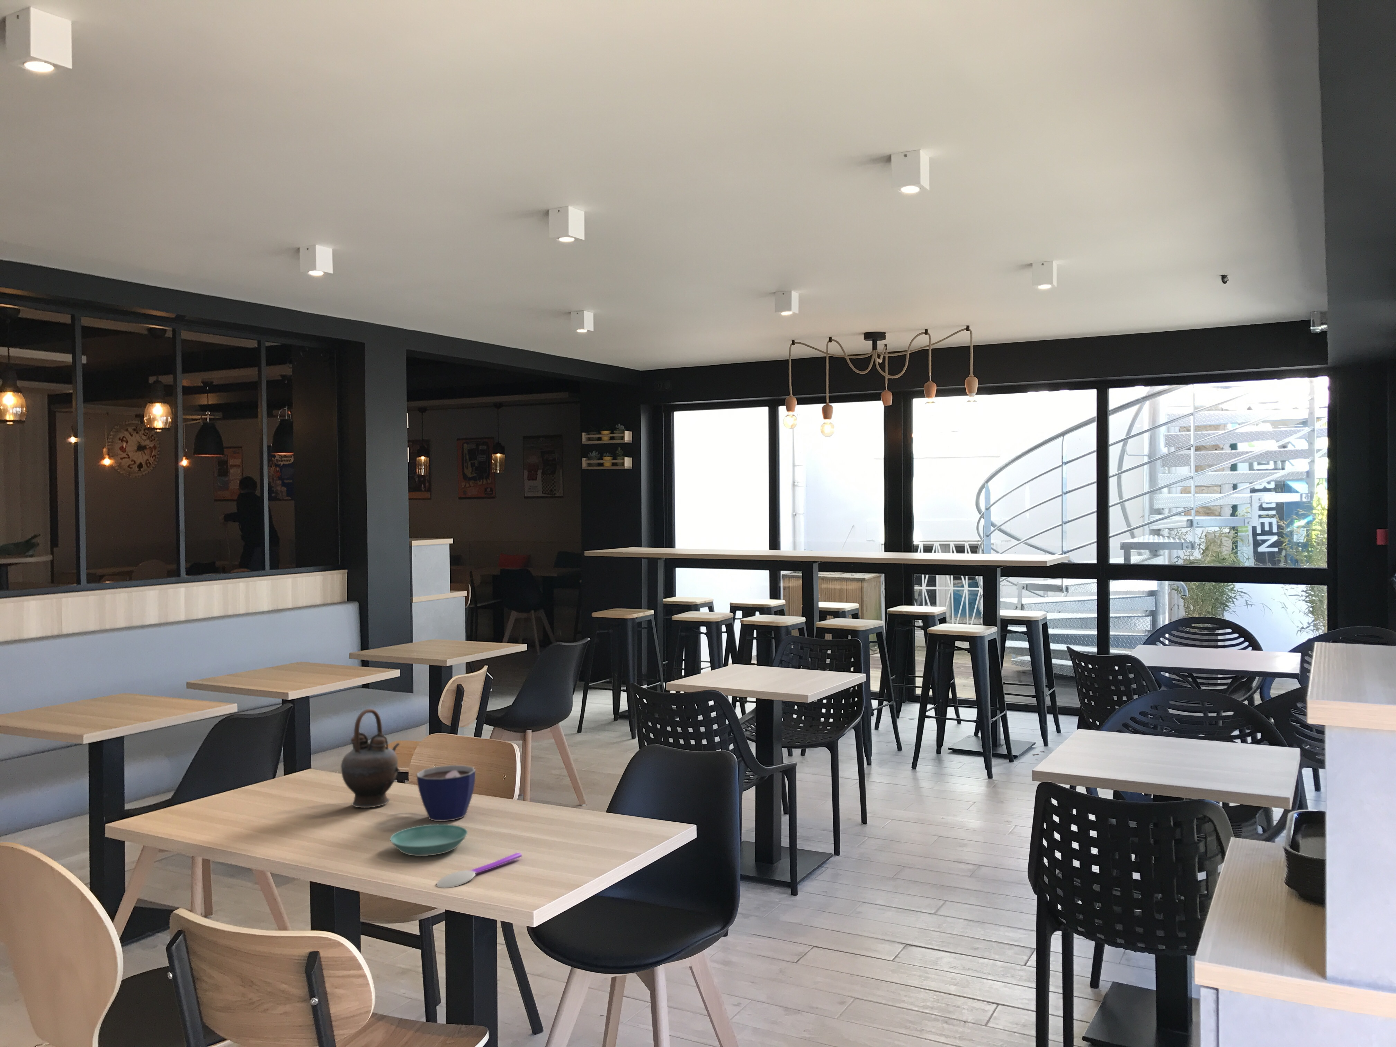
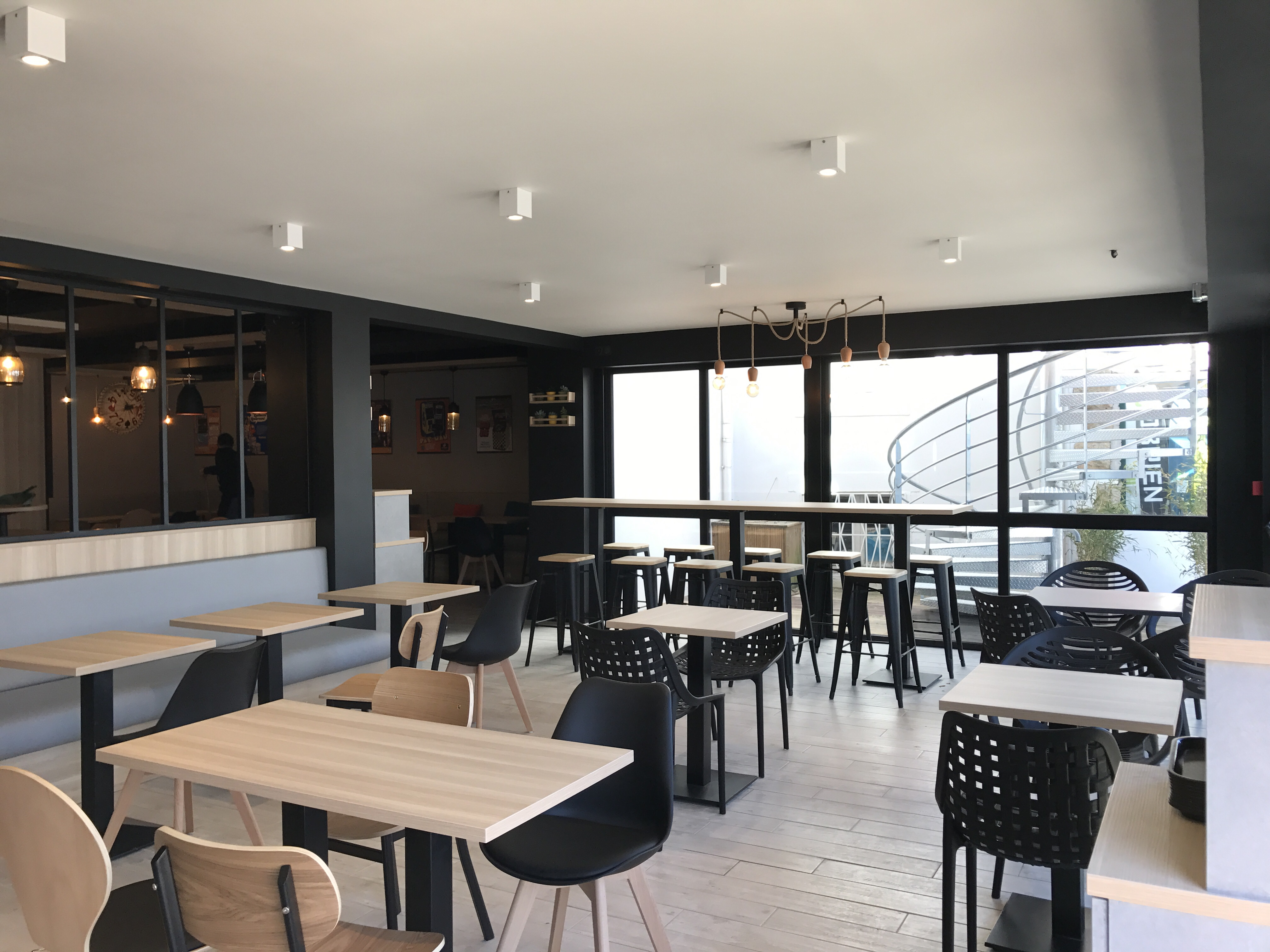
- teapot (375, 756)
- saucer (430, 841)
- spoon (481, 869)
- cup (441, 792)
